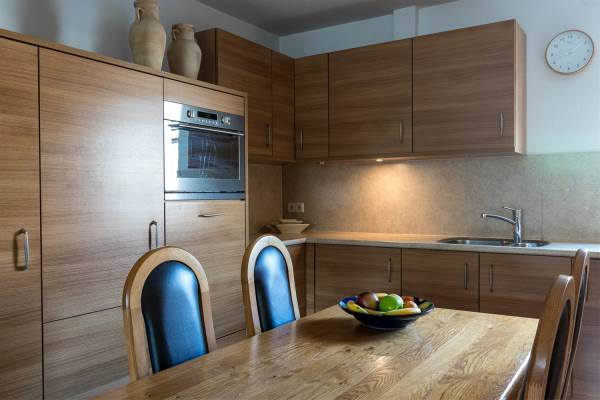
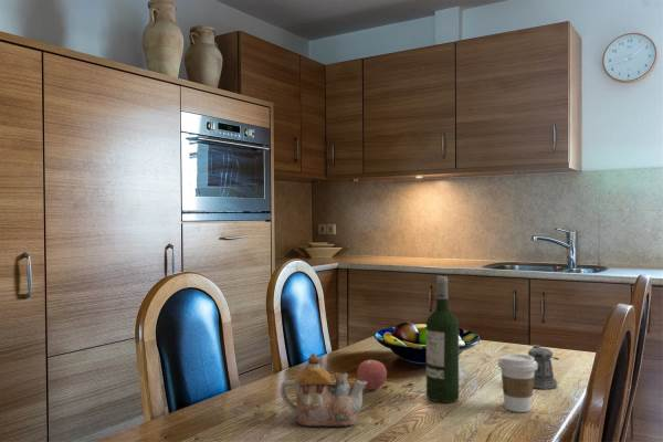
+ pepper shaker (541, 366)
+ apple (371, 372)
+ coffee cup (517, 382)
+ teapot (324, 385)
+ wine bottle (442, 337)
